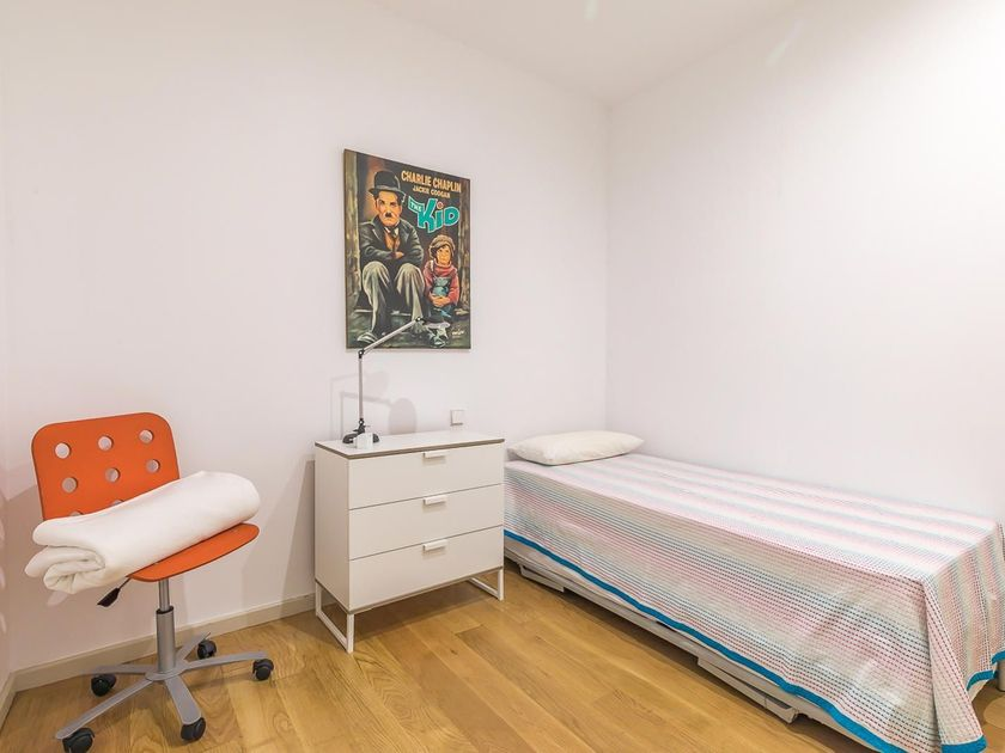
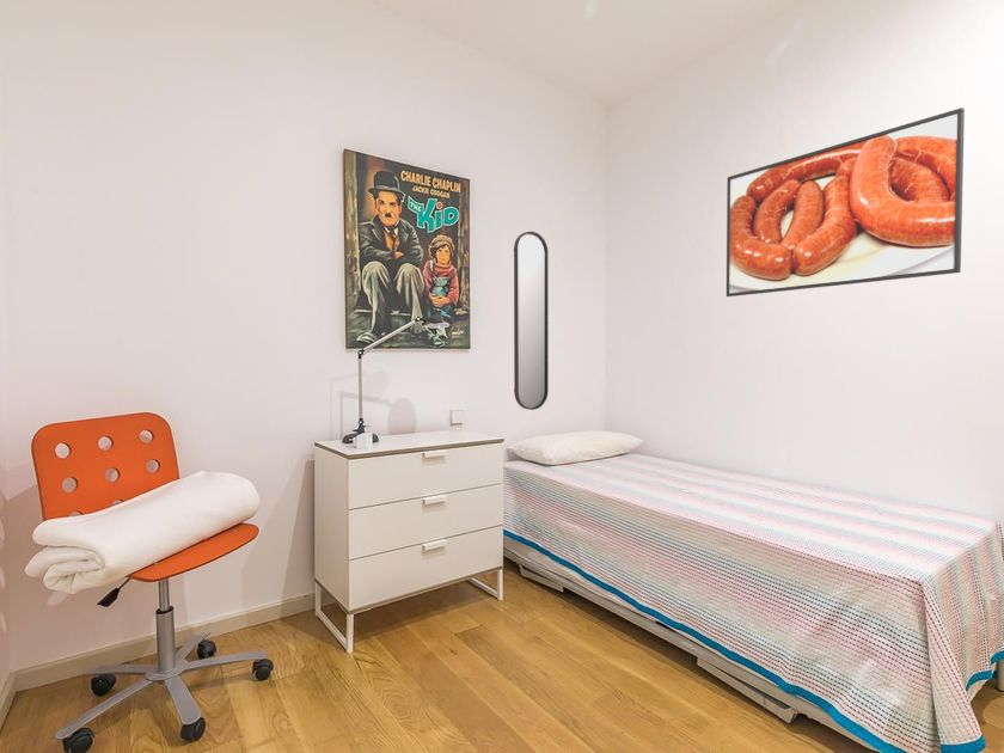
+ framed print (826, 218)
+ home mirror (531, 320)
